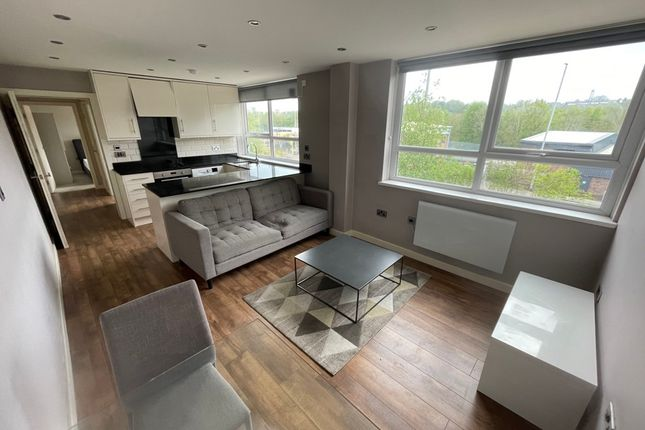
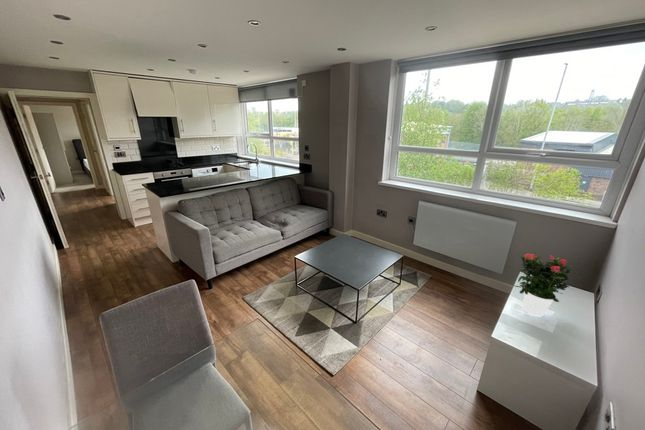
+ potted flower (540, 283)
